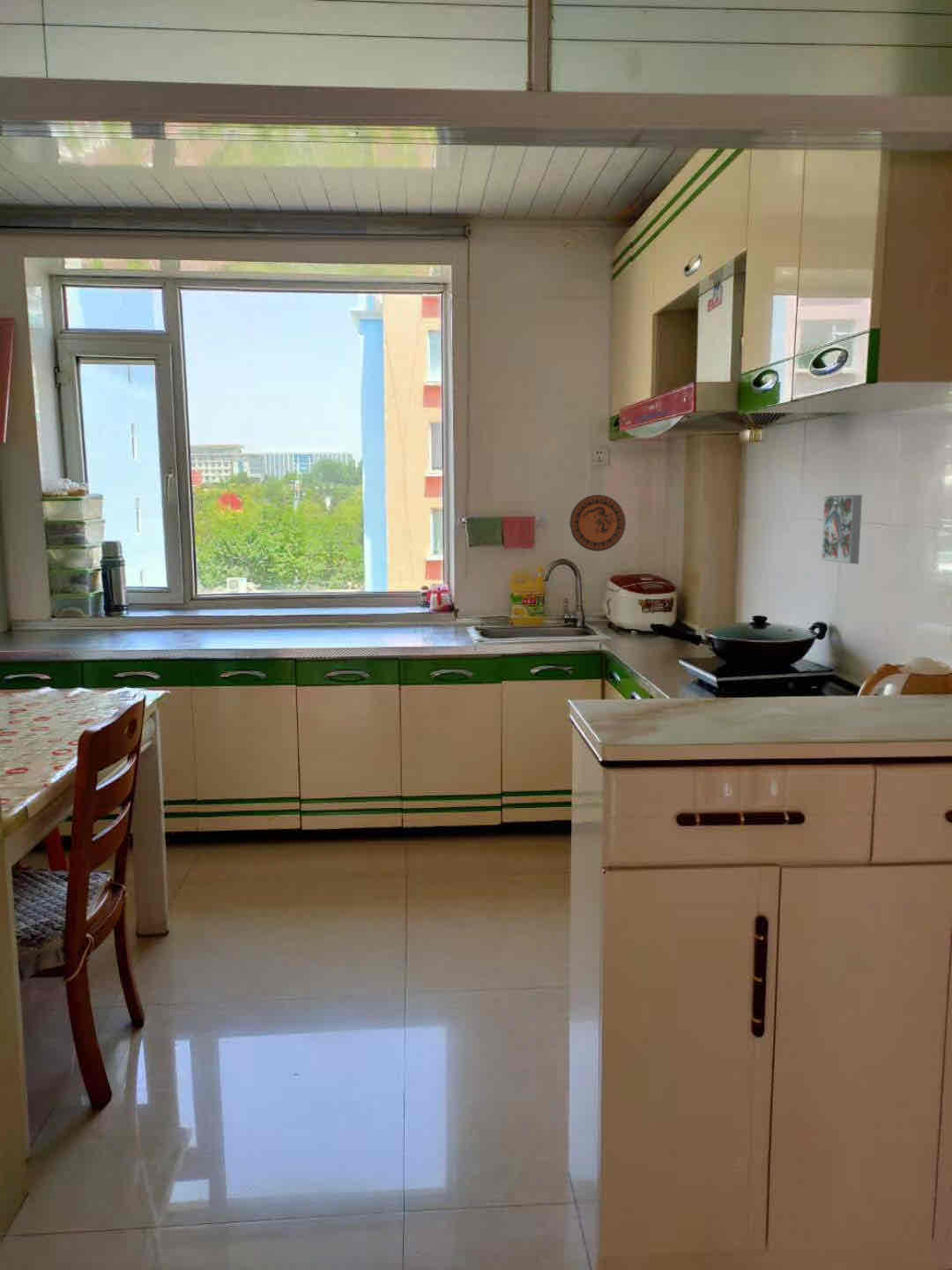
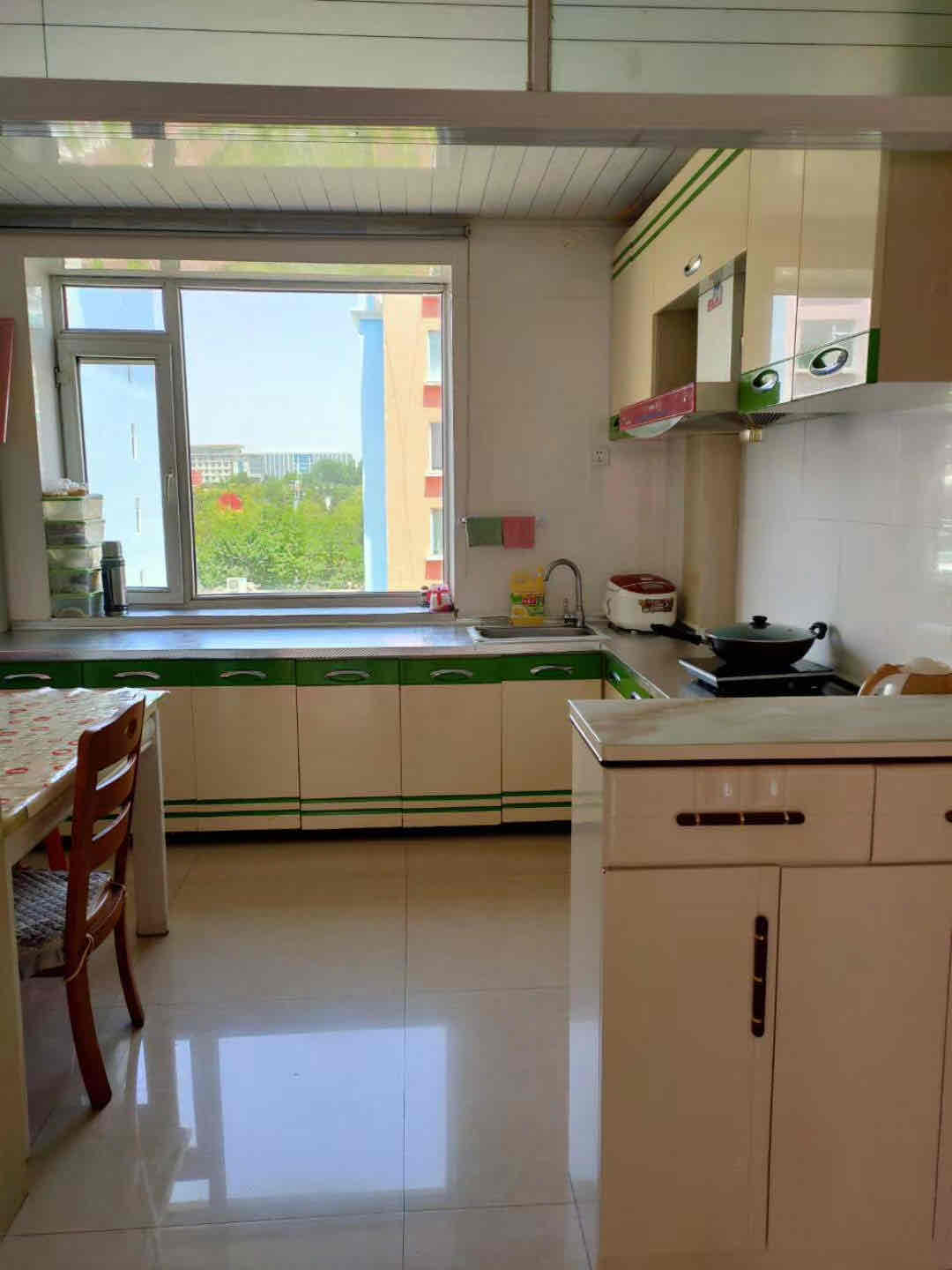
- decorative tile (840, 528)
- decorative plate (597, 523)
